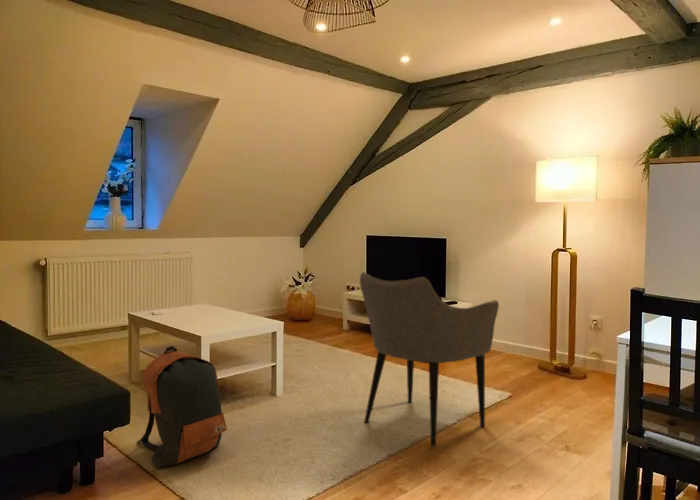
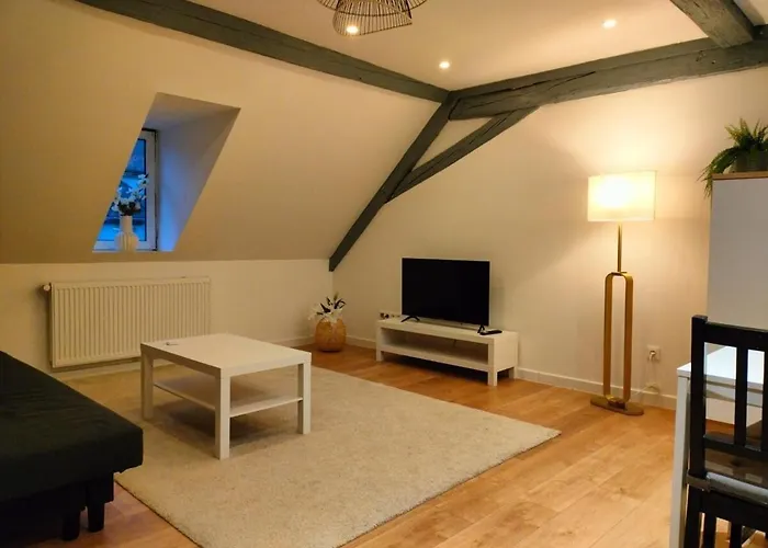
- armchair (426, 347)
- backpack (178, 400)
